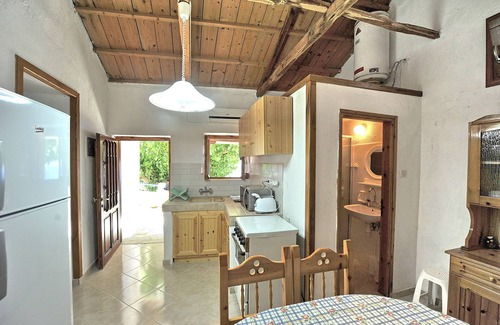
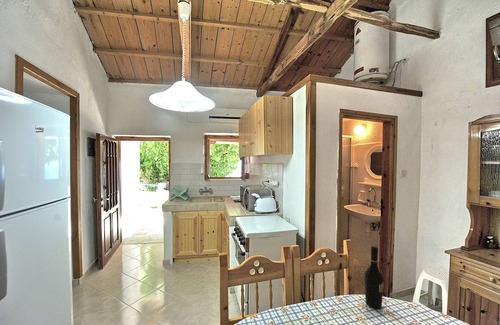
+ wine bottle (373, 275)
